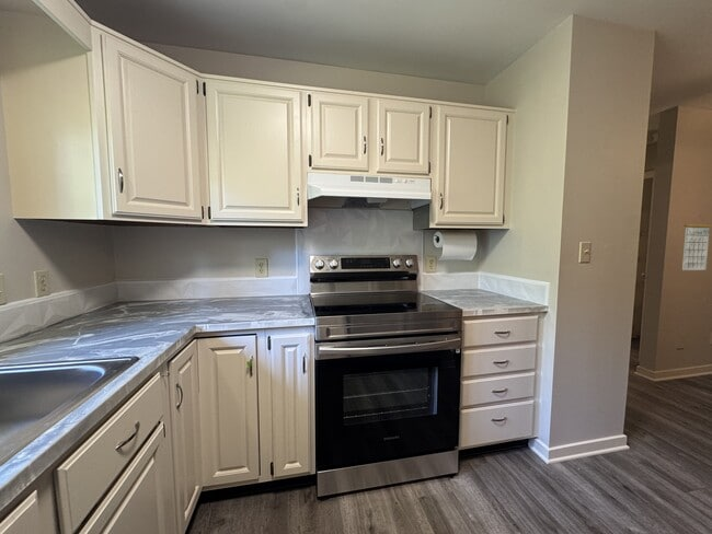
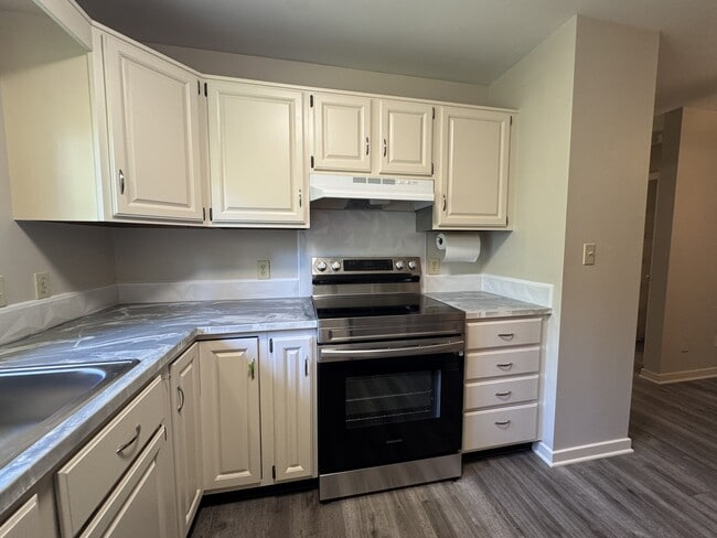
- calendar (696, 242)
